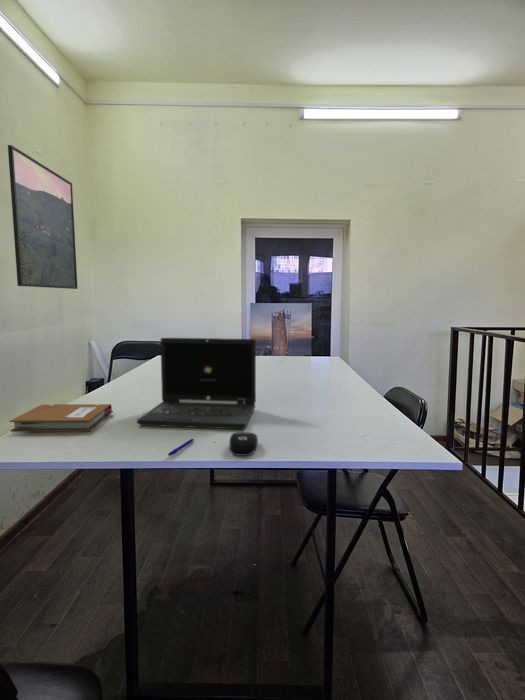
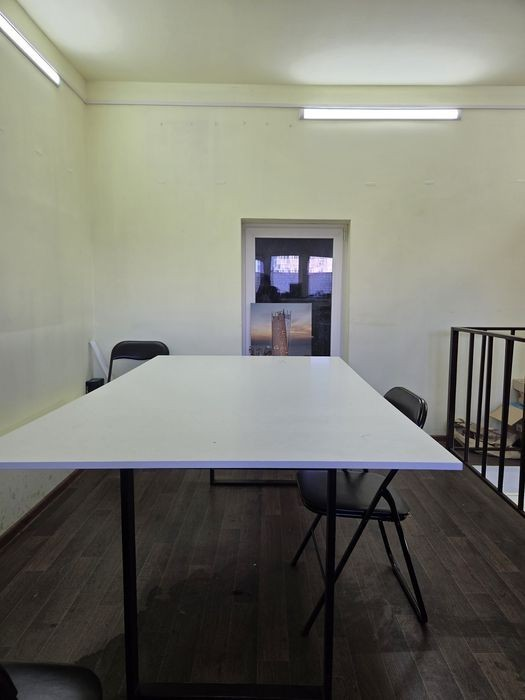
- pen (182, 446)
- laptop (199, 379)
- notebook (67, 416)
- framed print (48, 228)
- computer mouse (243, 441)
